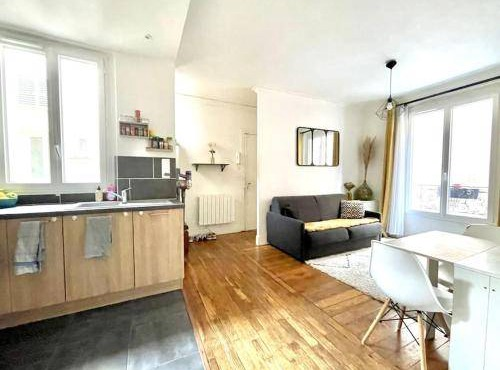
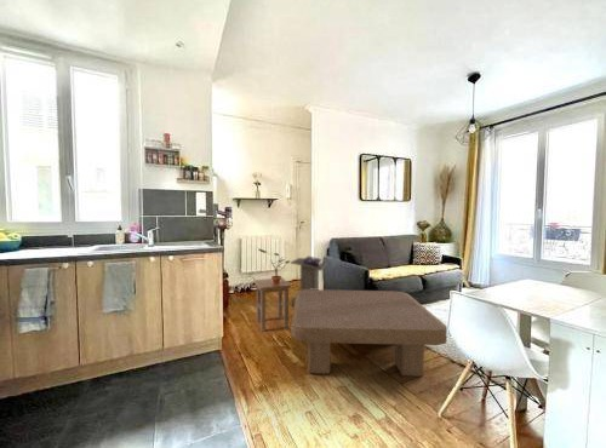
+ coffee table (358, 328)
+ stool (278, 303)
+ lectern (309, 280)
+ potted plant (274, 266)
